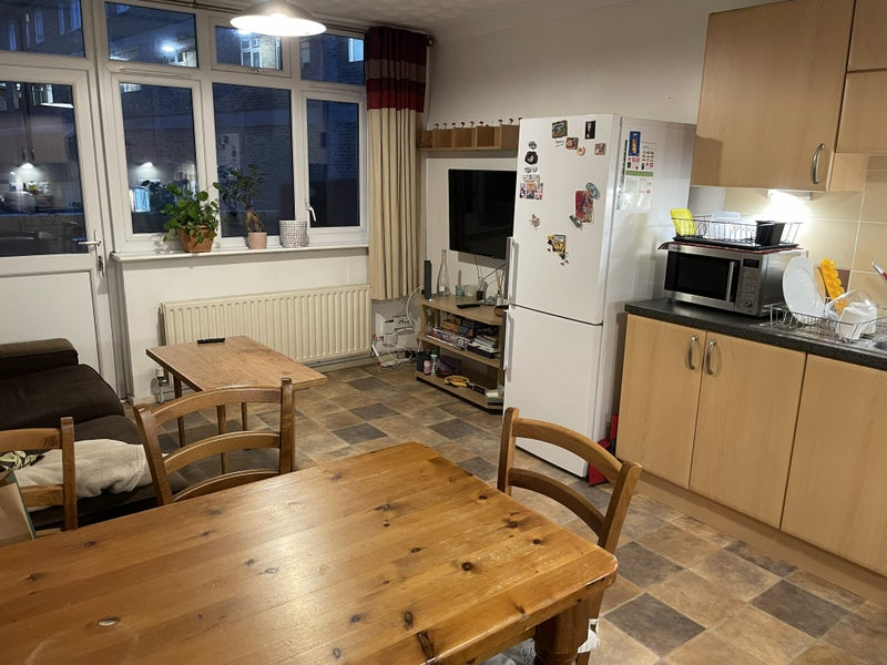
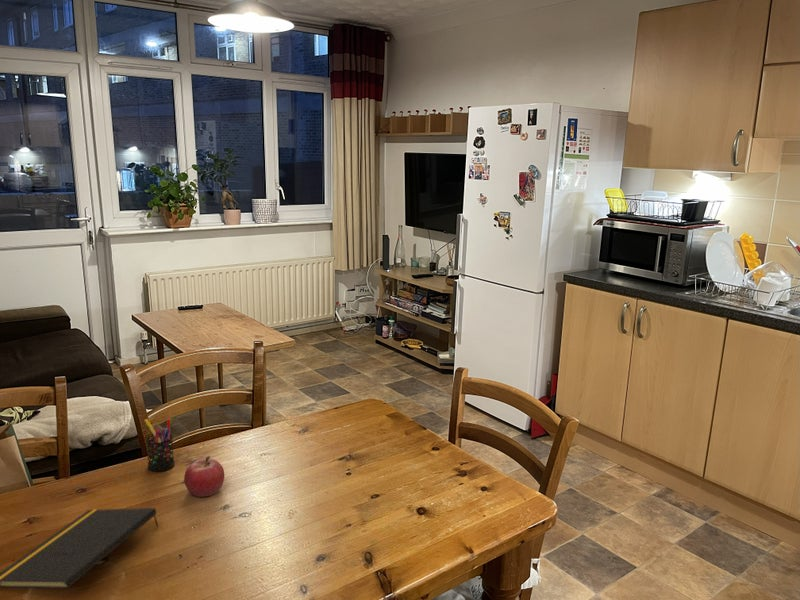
+ notepad (79, 544)
+ fruit (204, 473)
+ pen holder (162, 440)
